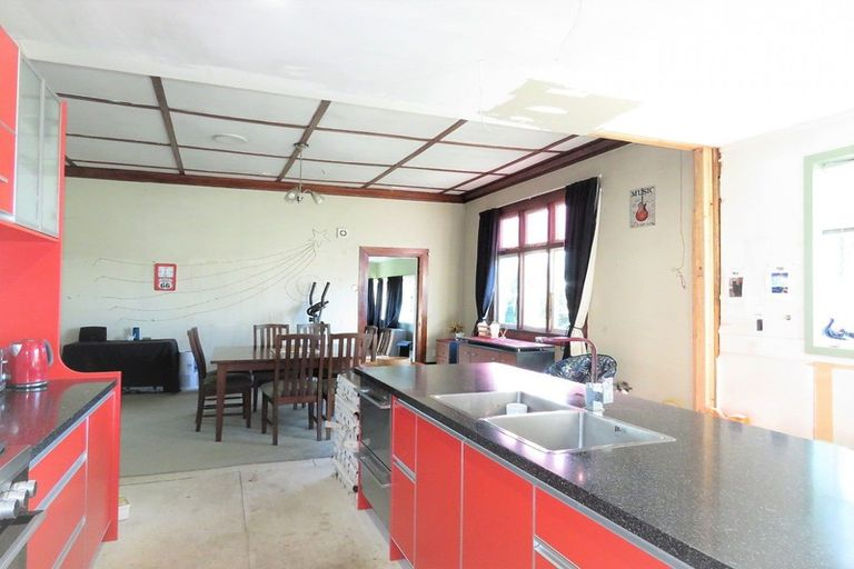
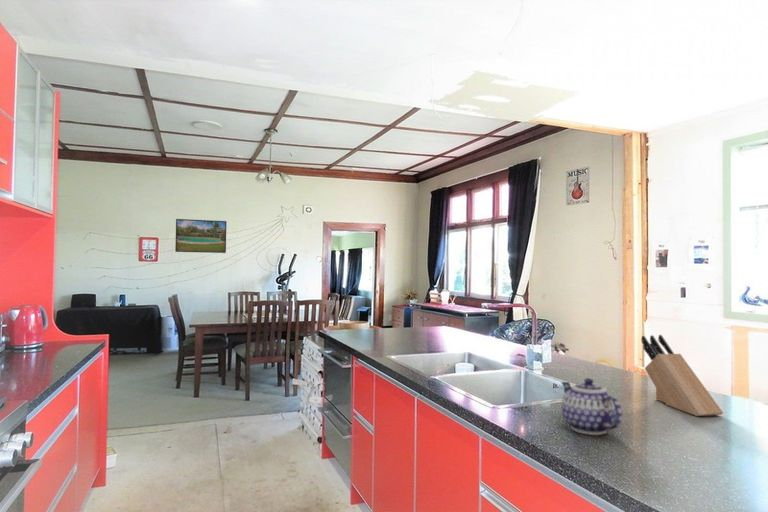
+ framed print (201, 236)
+ knife block (676, 371)
+ teapot (588, 403)
